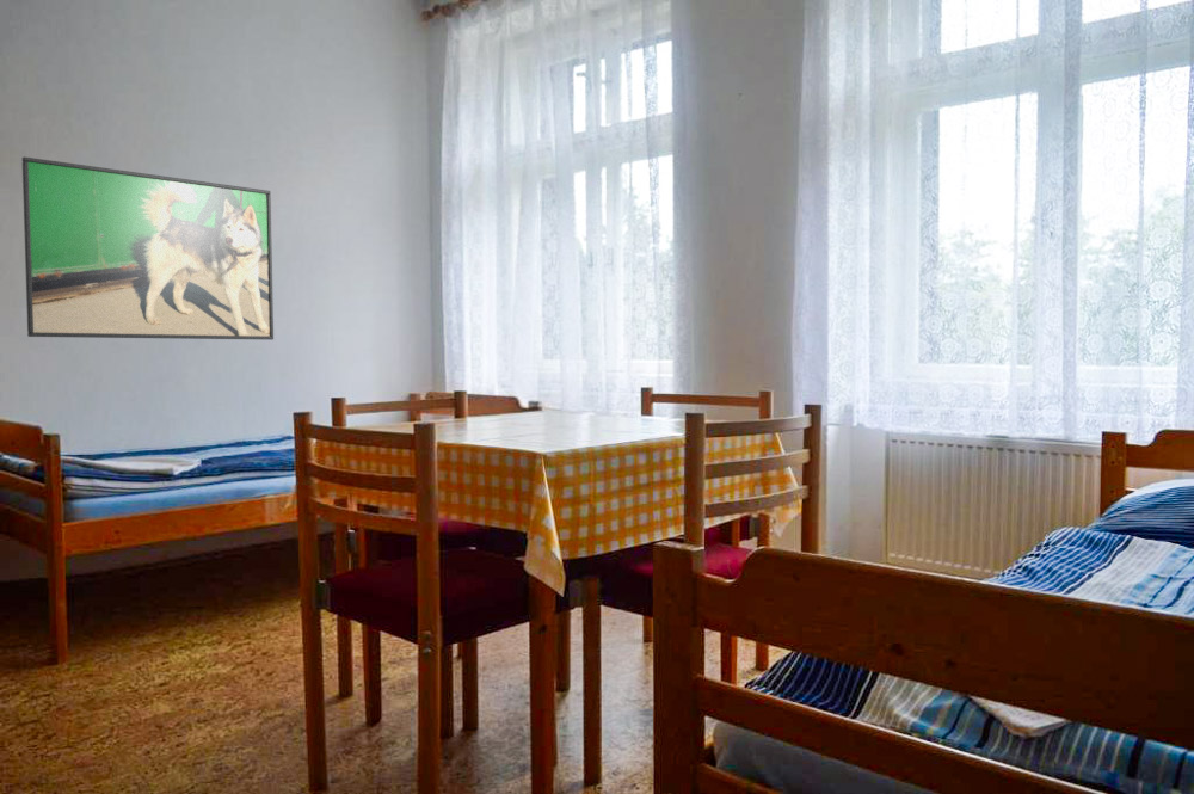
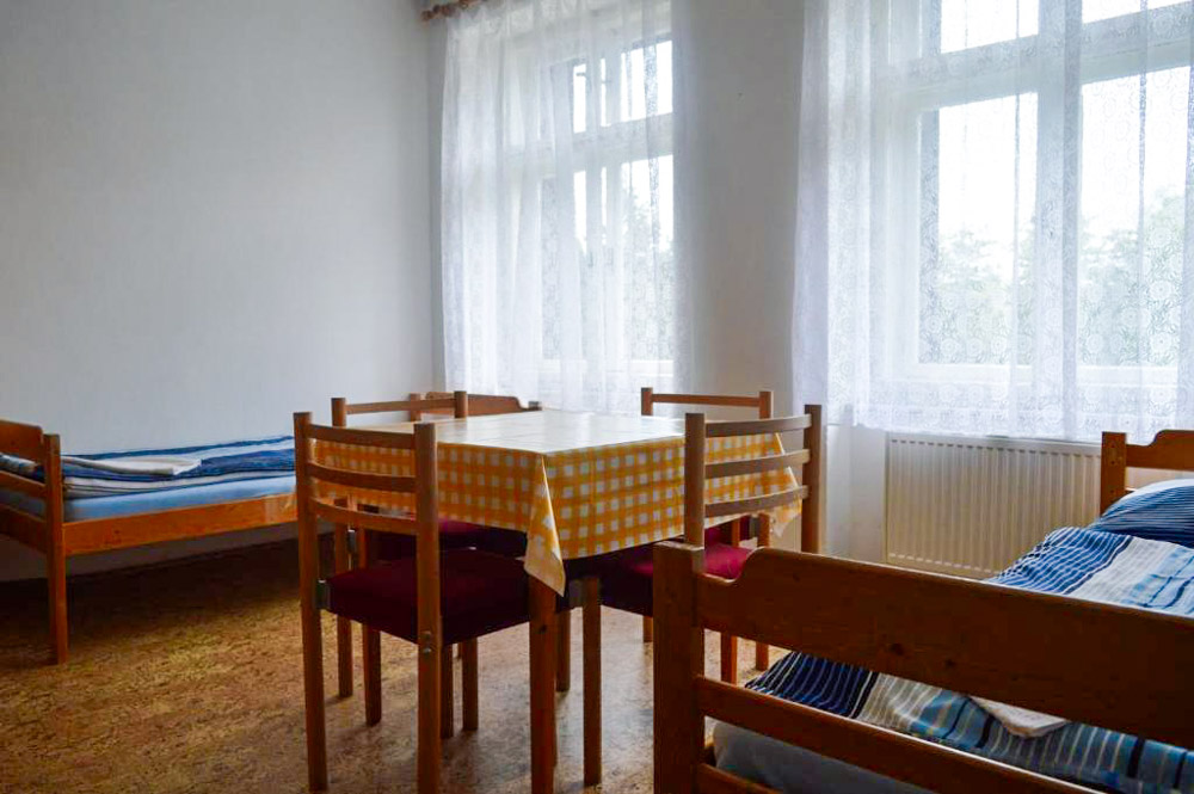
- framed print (159, 257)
